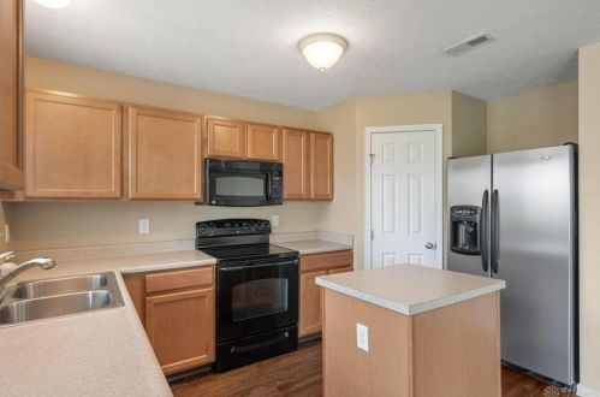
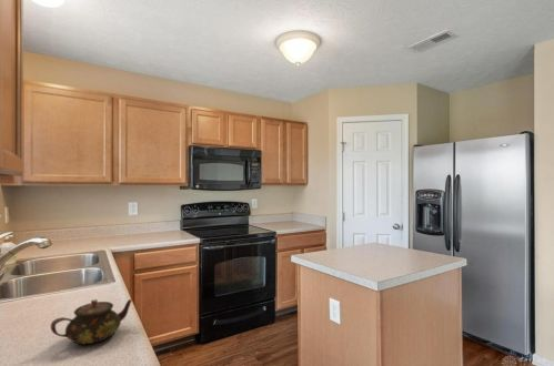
+ teapot (94, 317)
